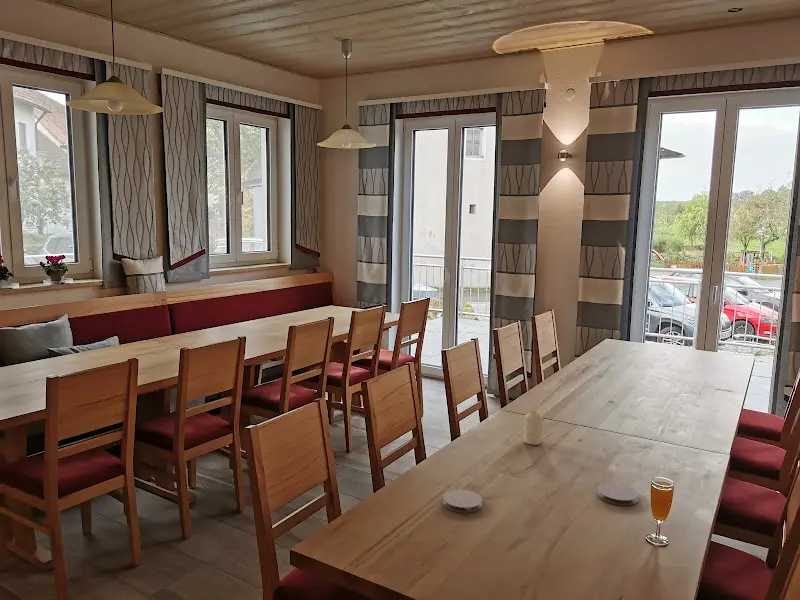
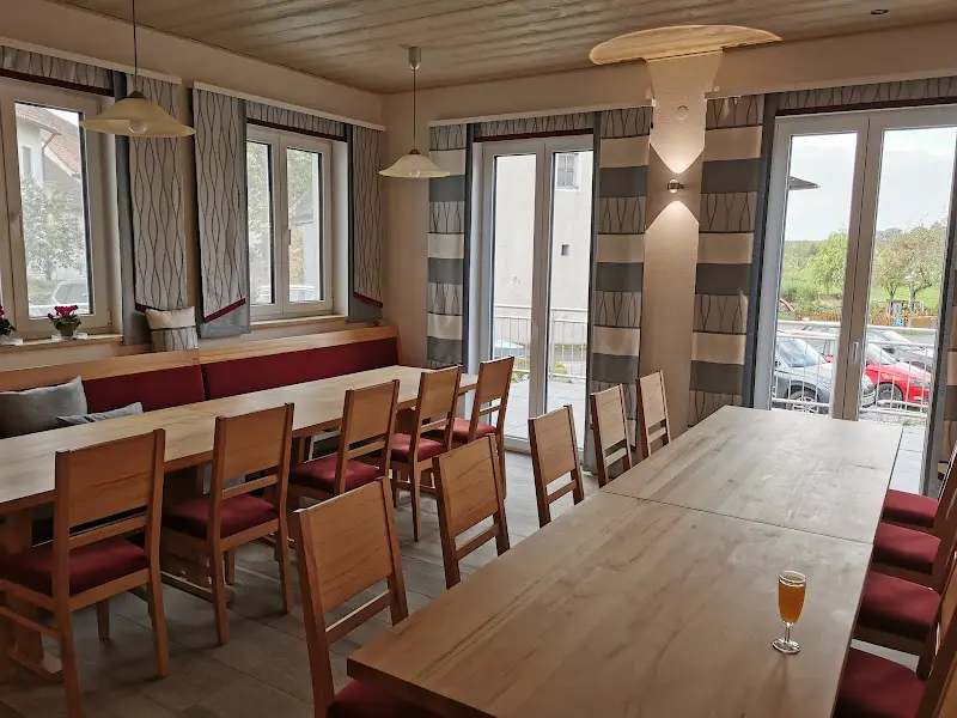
- coaster (617, 494)
- coaster (462, 500)
- candle (533, 427)
